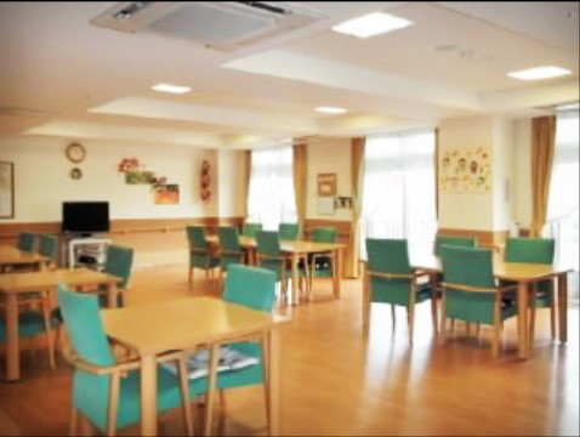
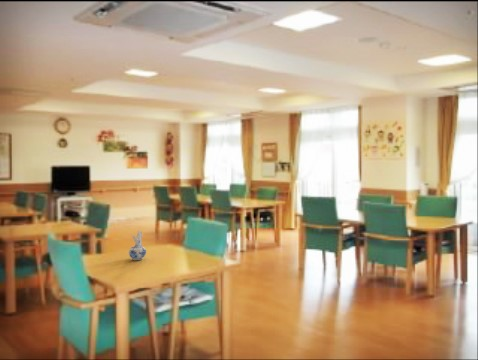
+ ceramic pitcher (137, 245)
